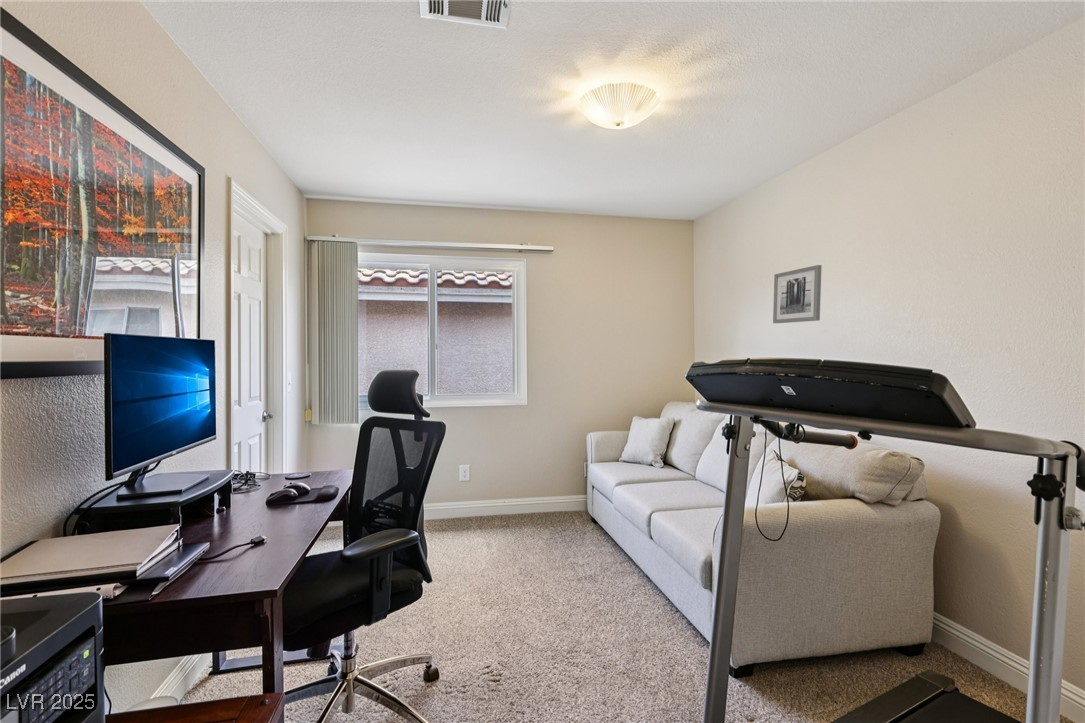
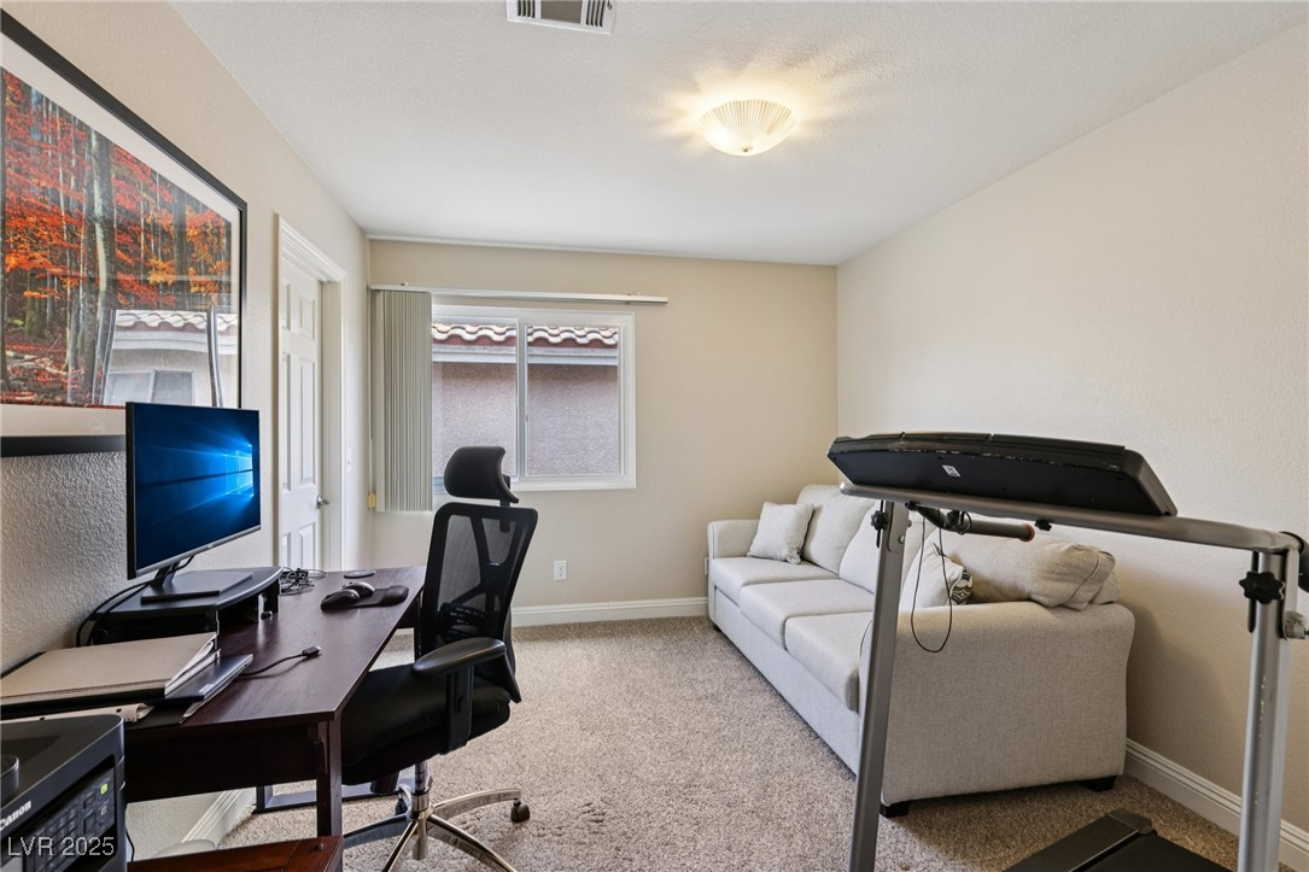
- wall art (795, 296)
